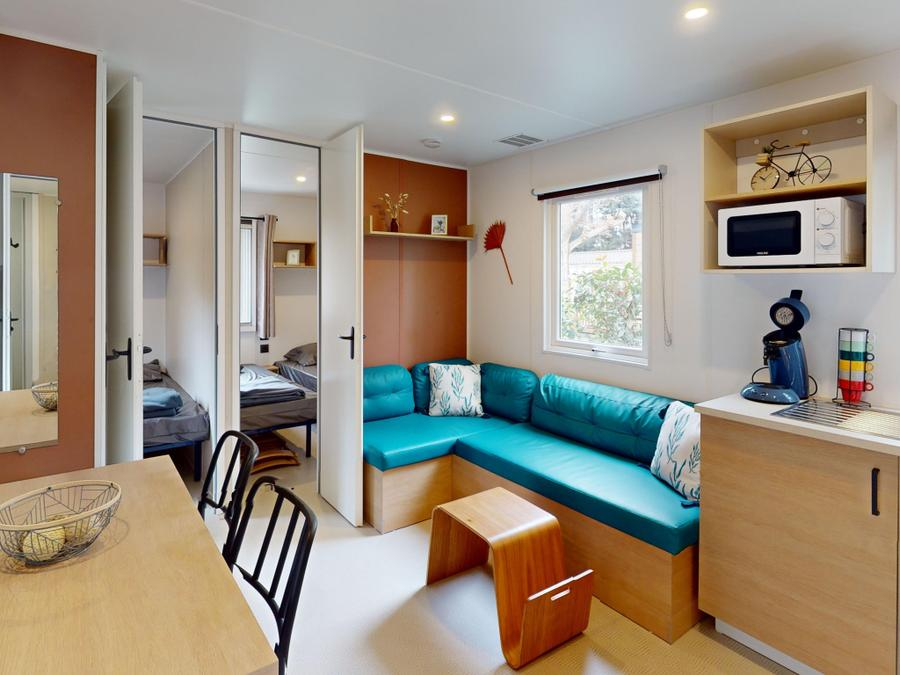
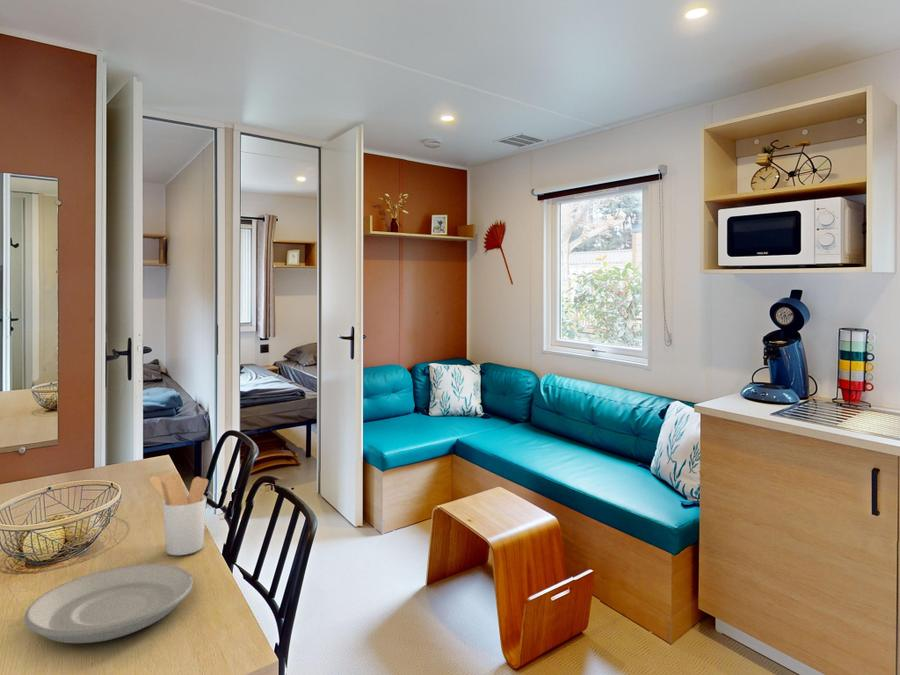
+ plate (114, 604)
+ utensil holder (178, 510)
